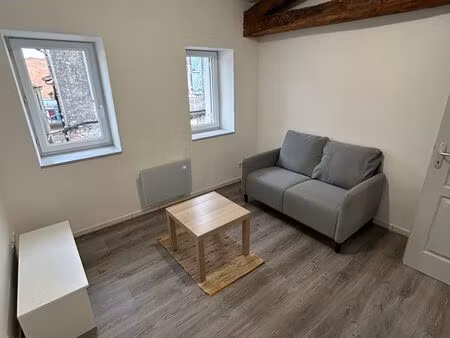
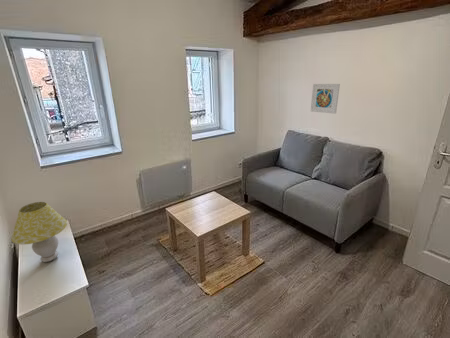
+ table lamp (42, 233)
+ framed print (324, 98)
